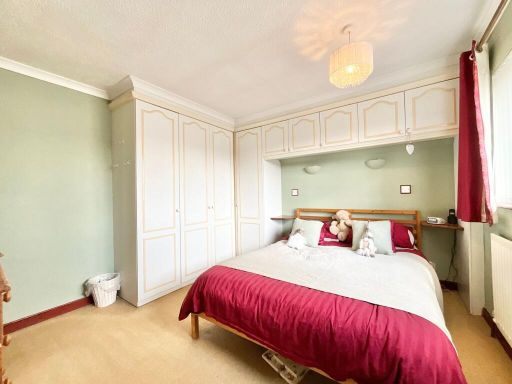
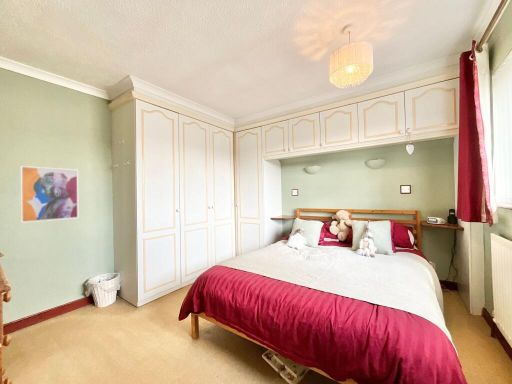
+ wall art (51, 194)
